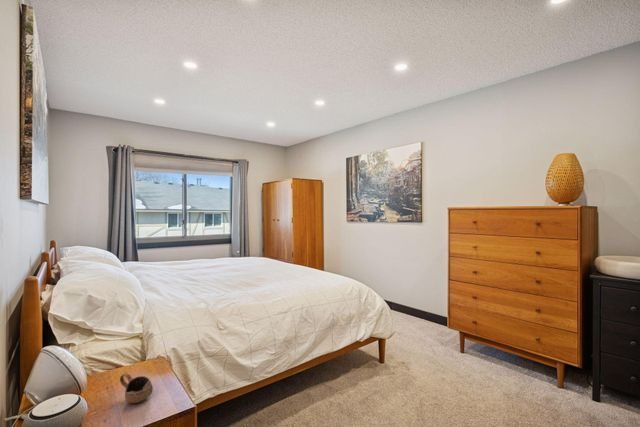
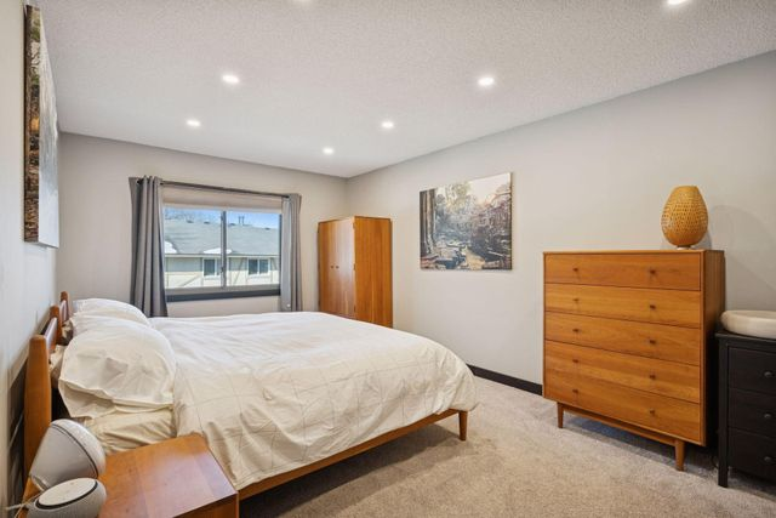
- cup (137, 385)
